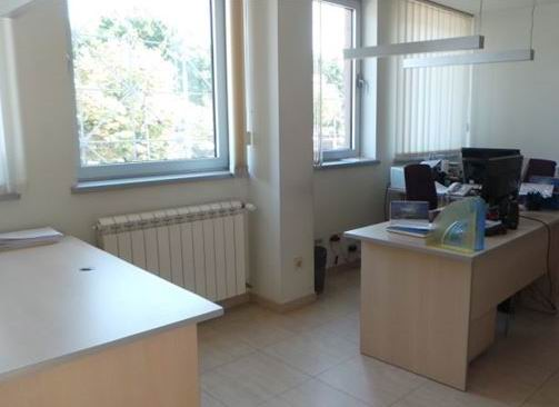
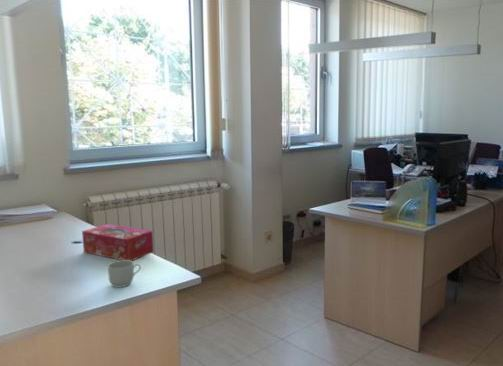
+ mug (124, 273)
+ tissue box (117, 241)
